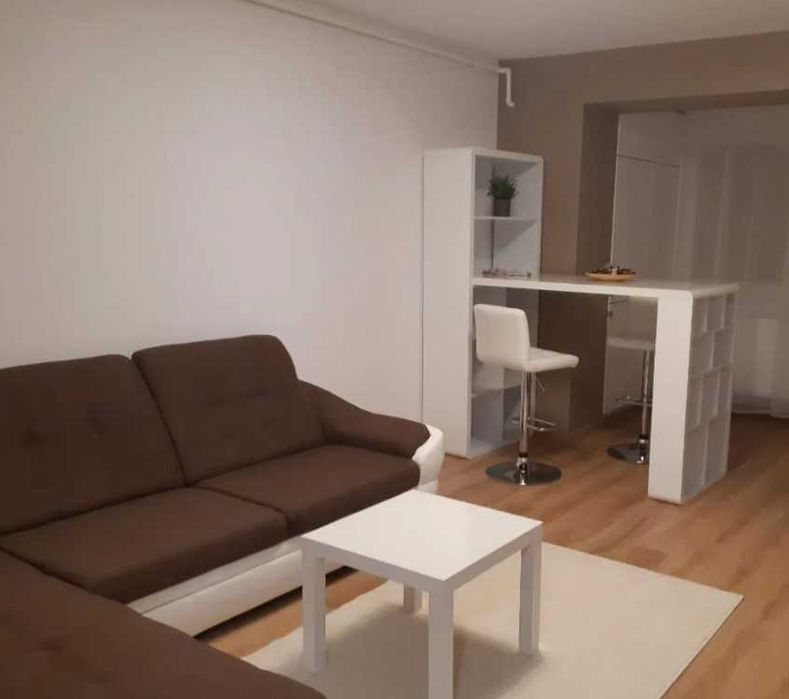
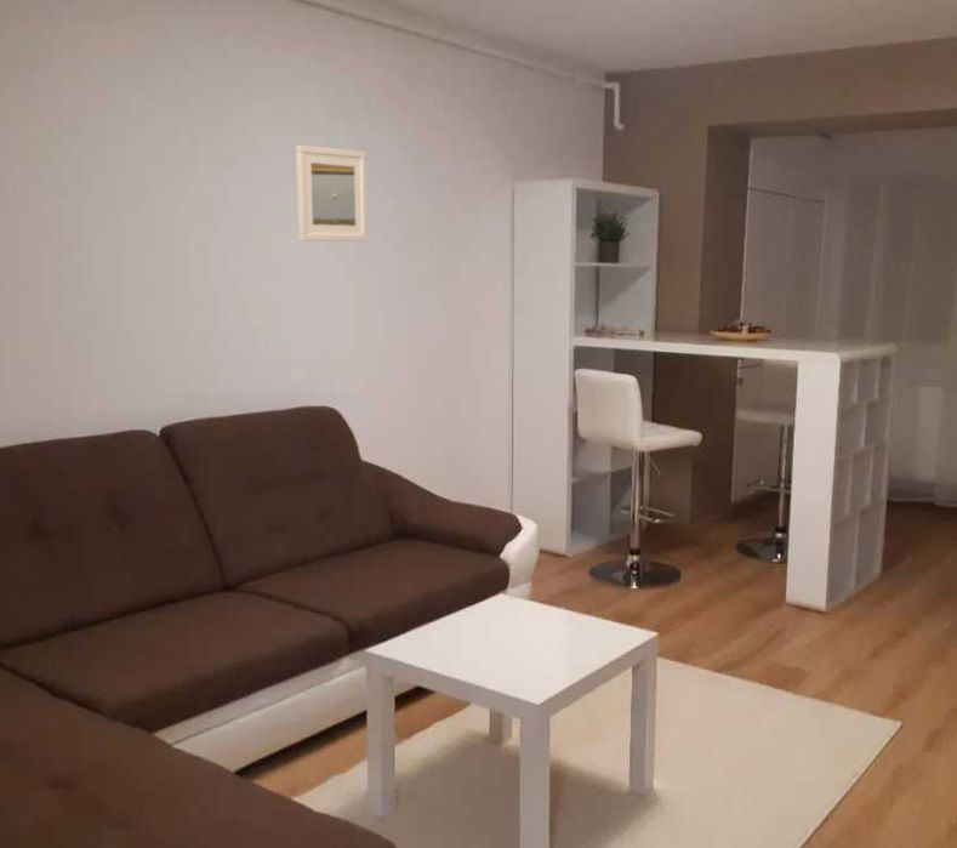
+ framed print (332, 194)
